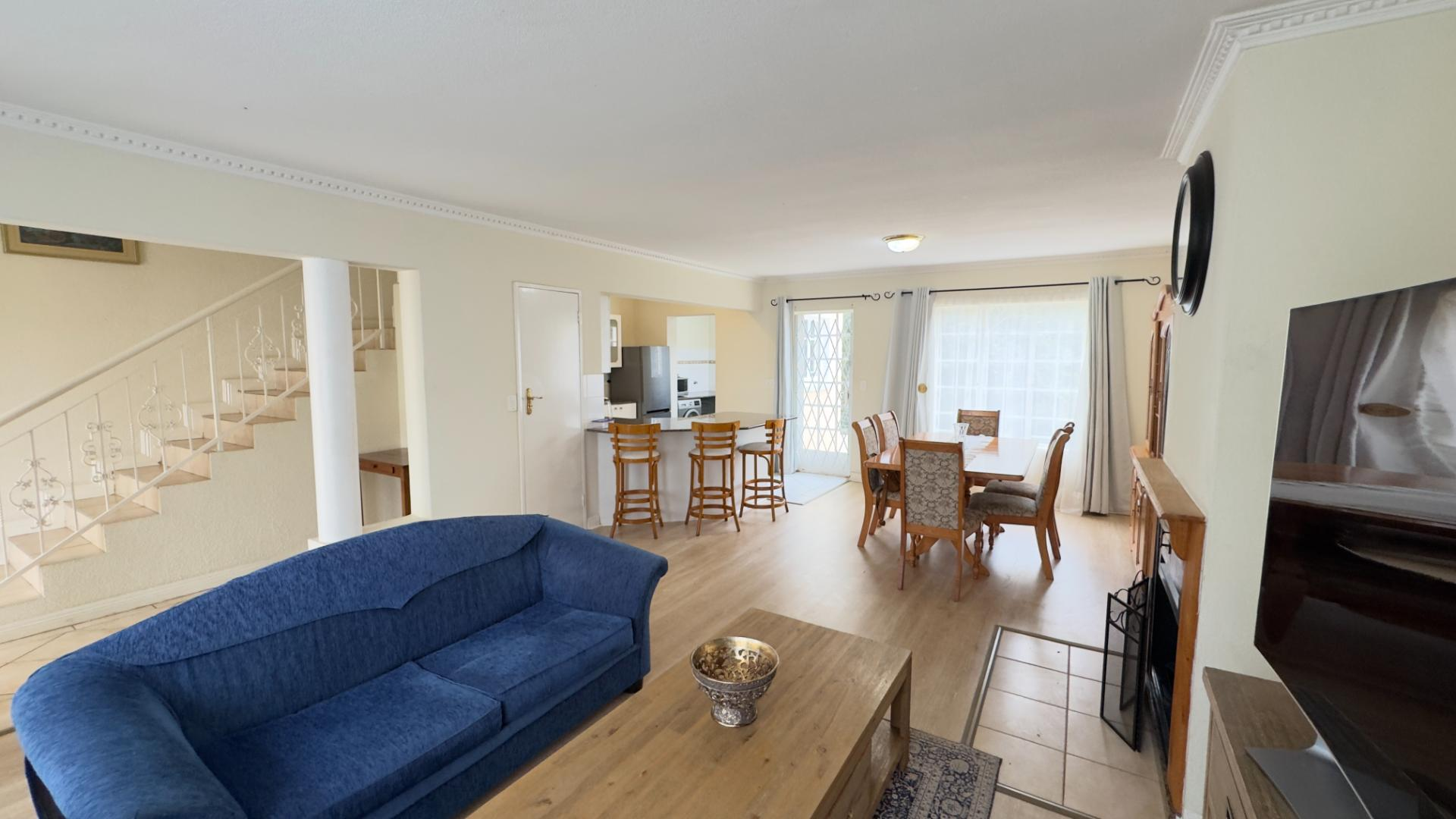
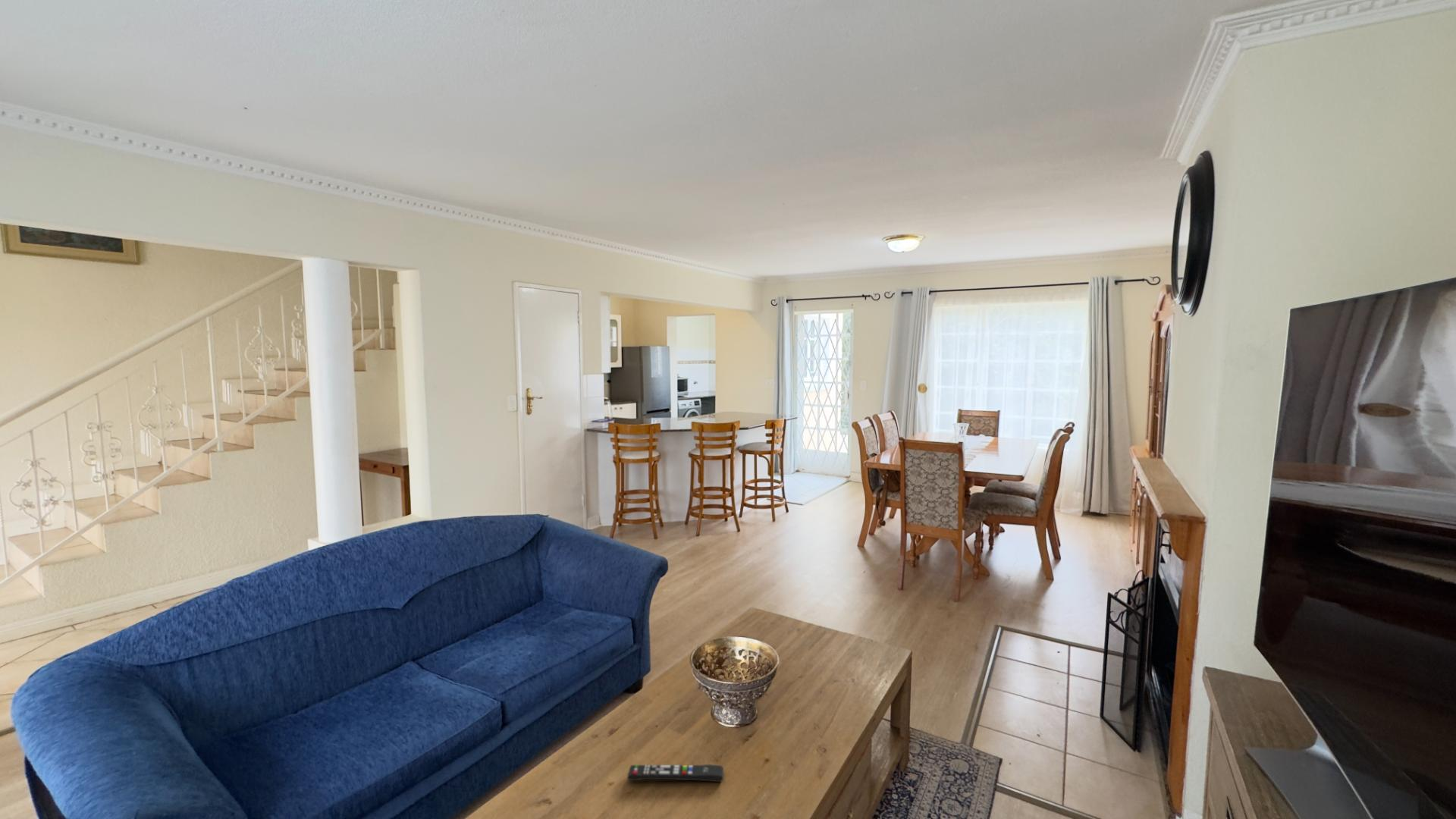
+ remote control (676, 773)
